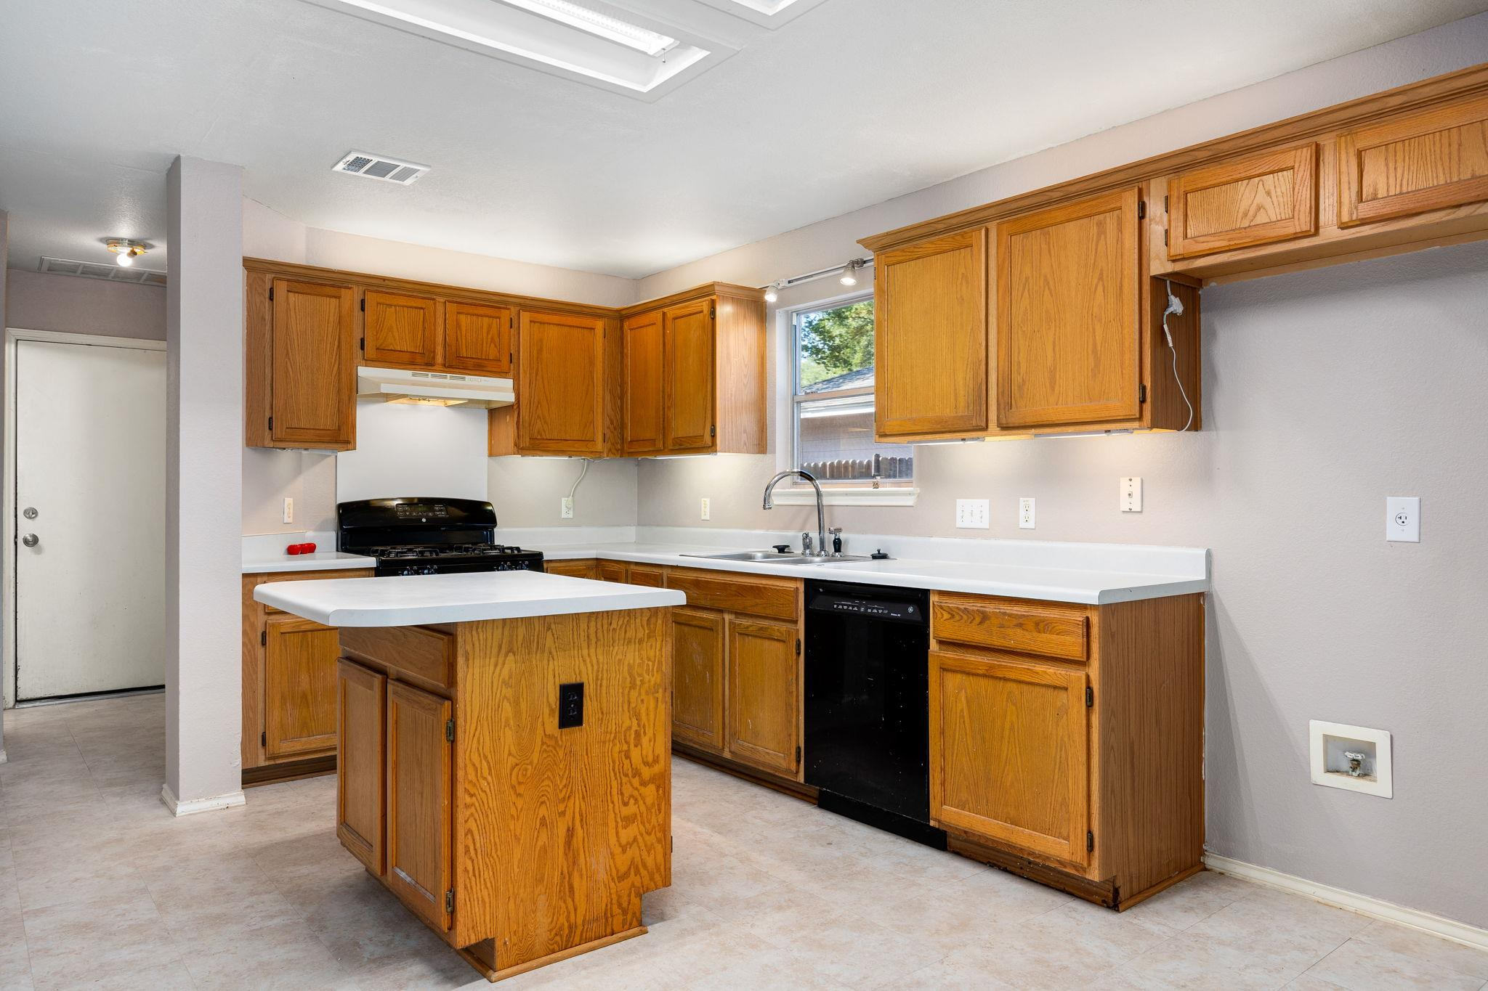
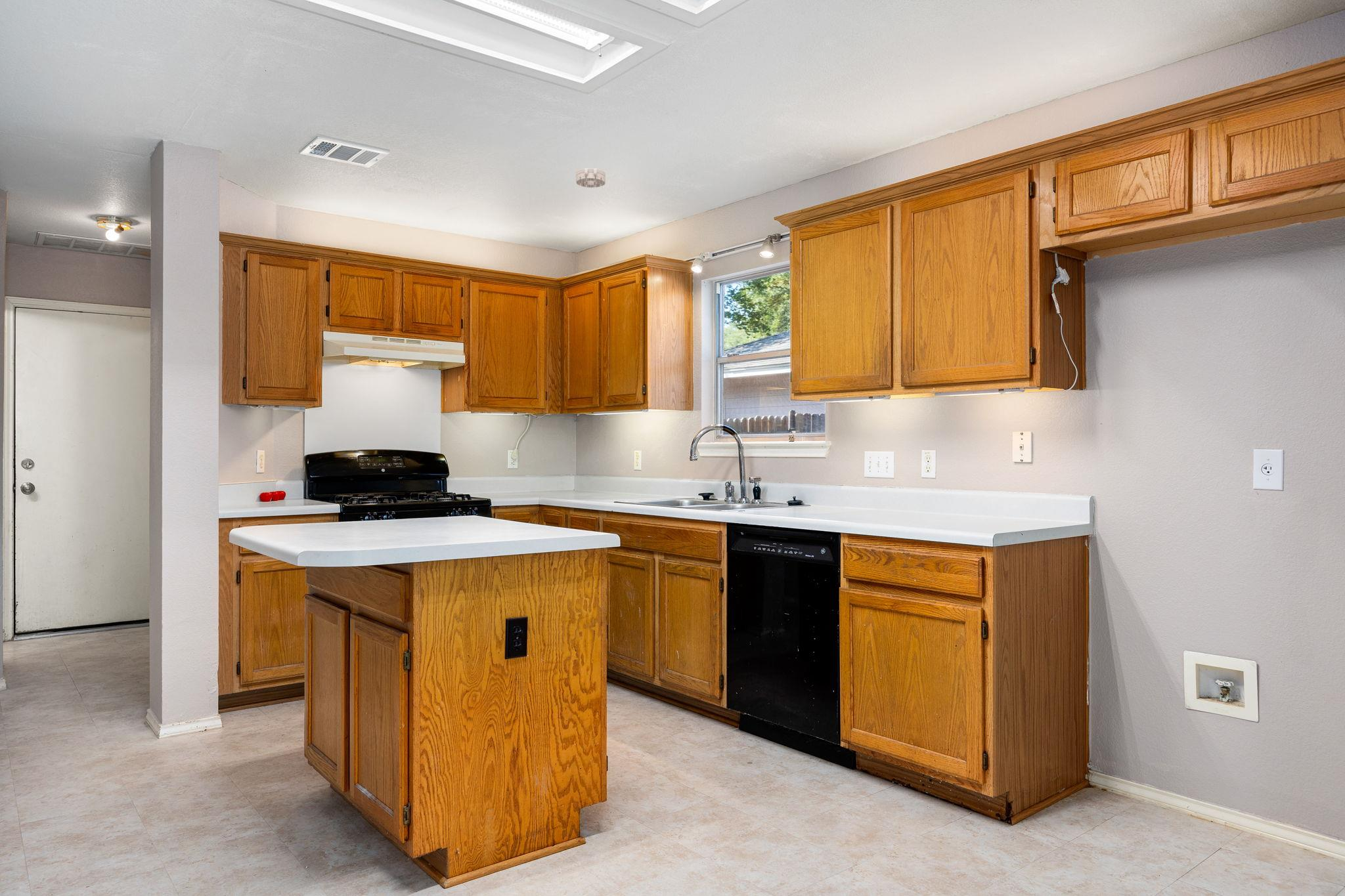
+ smoke detector (590, 177)
